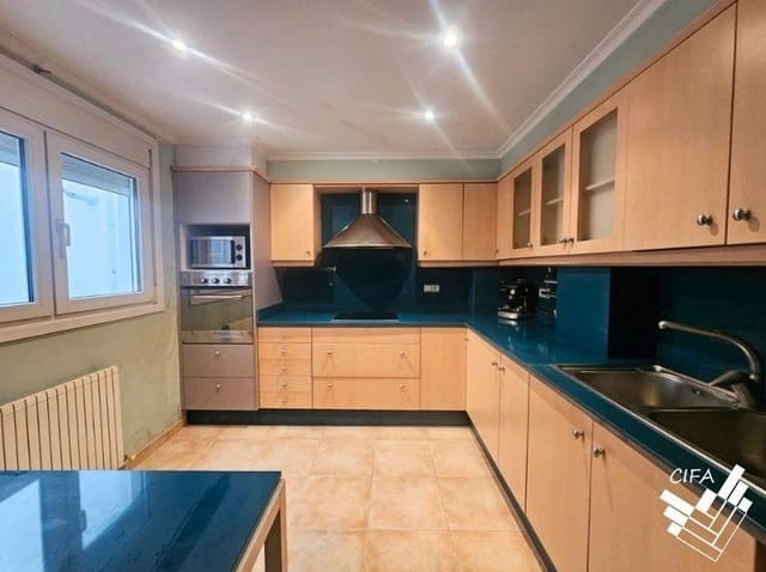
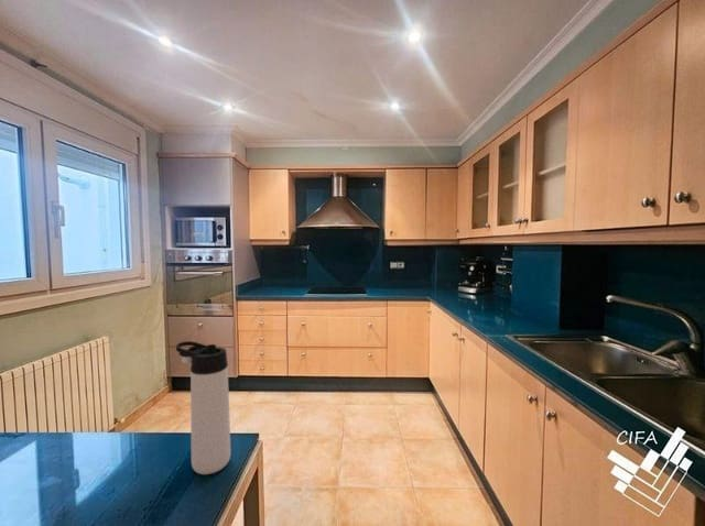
+ thermos bottle (203, 404)
